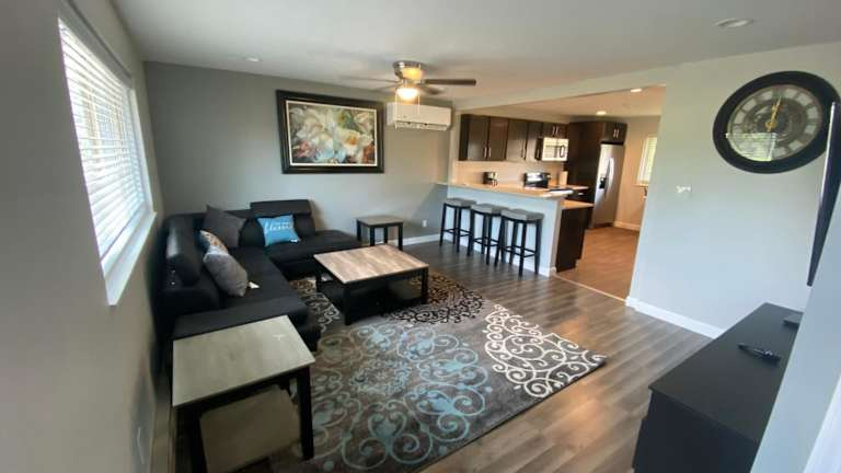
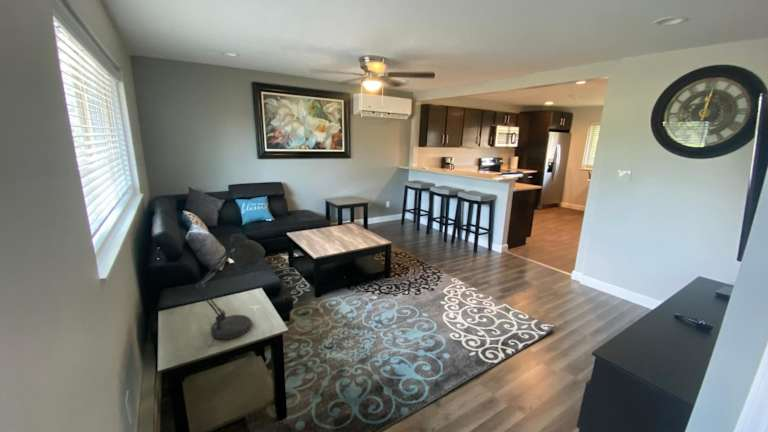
+ desk lamp (239, 269)
